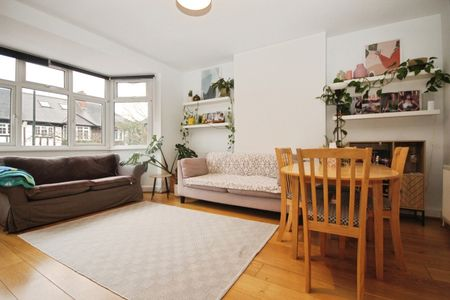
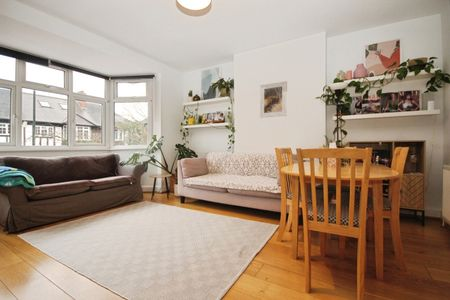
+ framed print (273, 100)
